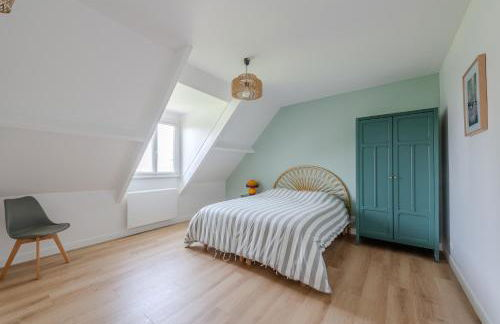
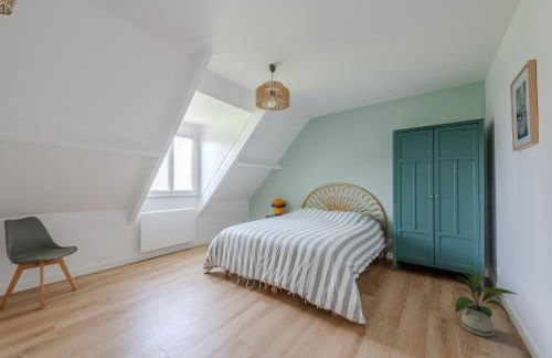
+ house plant (485, 303)
